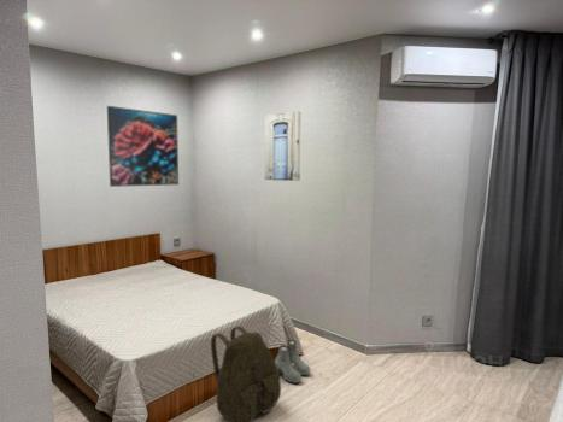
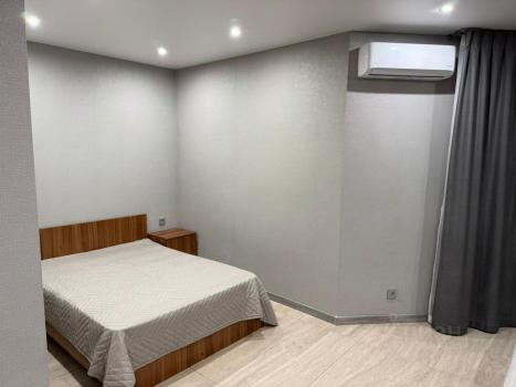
- wall art (281, 147)
- backpack (242, 371)
- boots (292, 359)
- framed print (145, 148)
